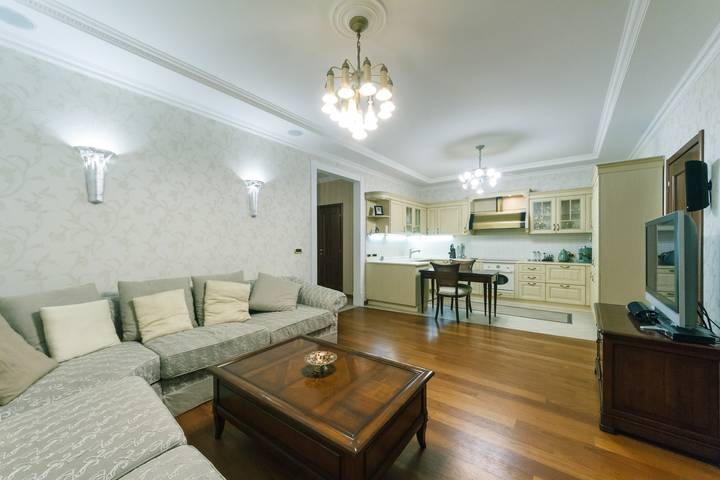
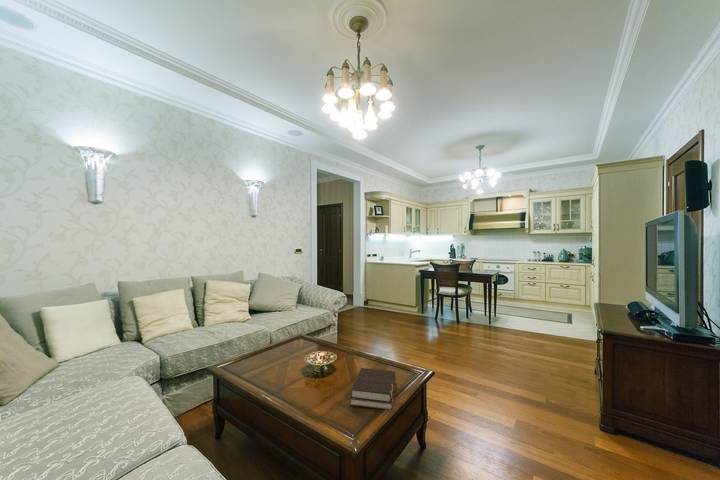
+ bible (374, 386)
